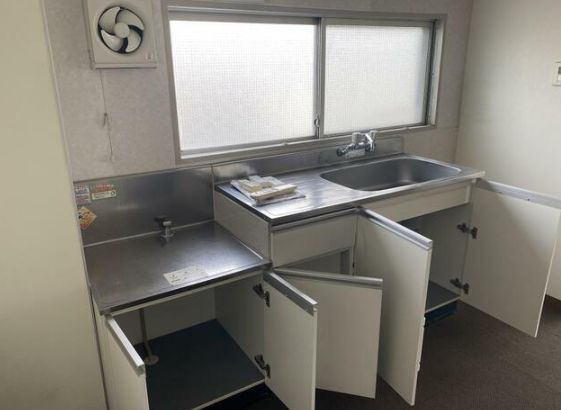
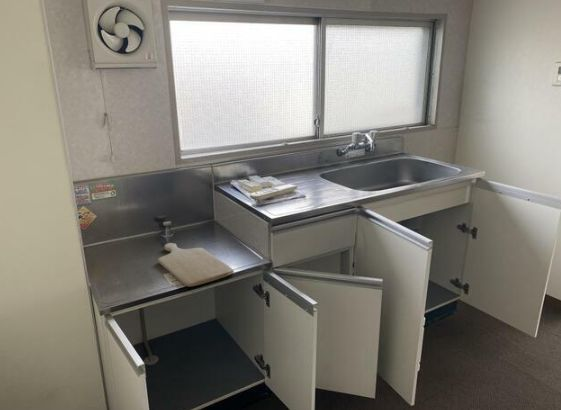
+ chopping board (188, 260)
